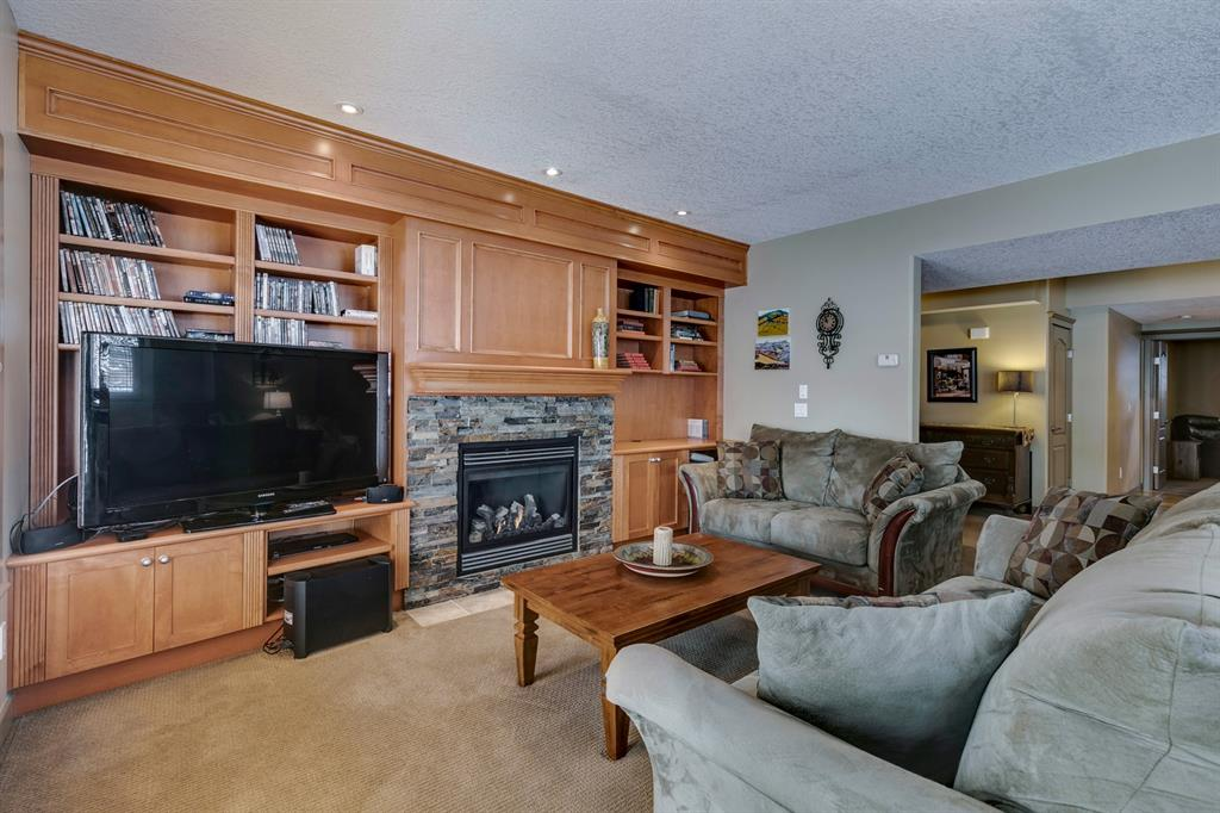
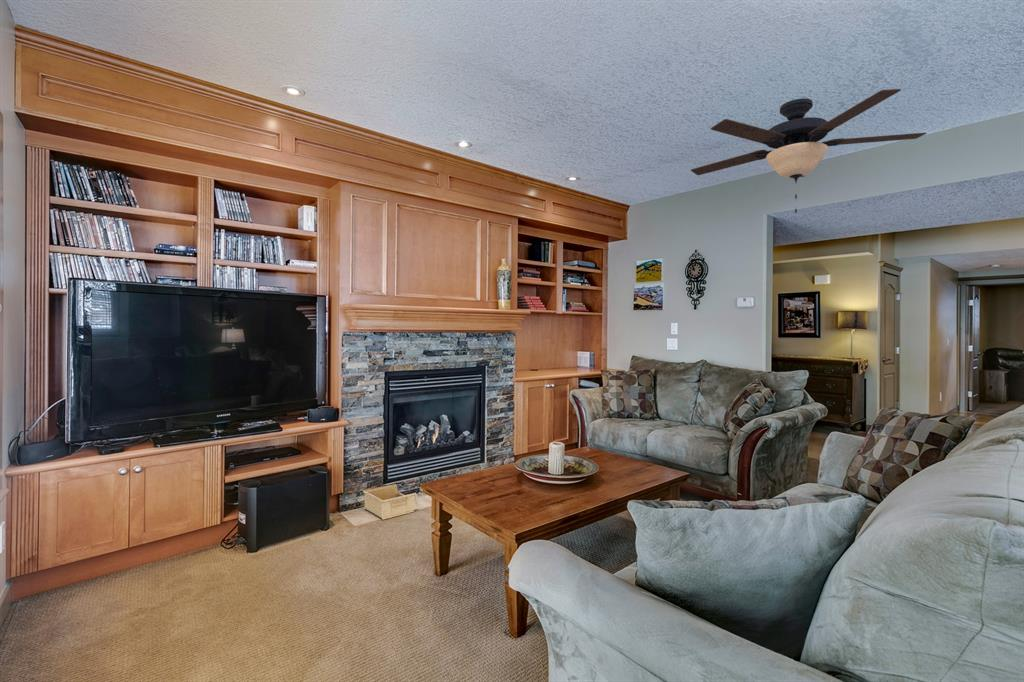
+ ceiling fan (796, 161)
+ storage bin (390, 500)
